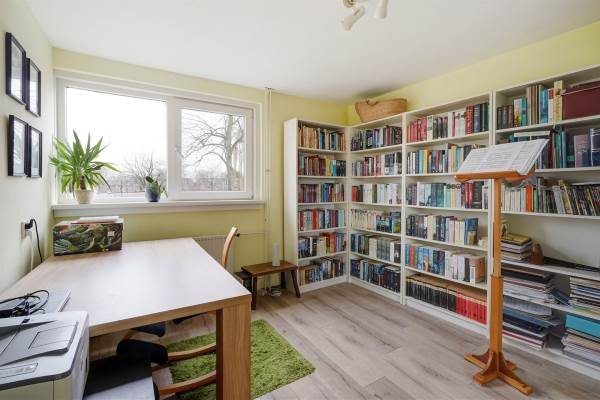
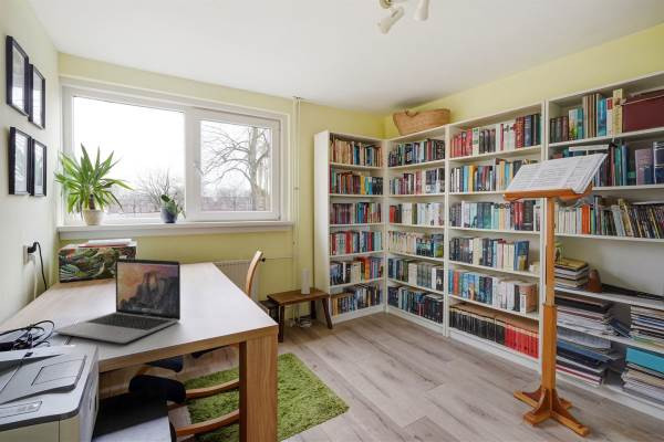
+ laptop (120, 295)
